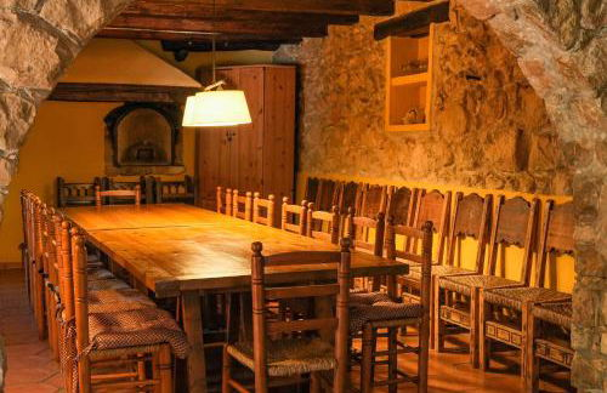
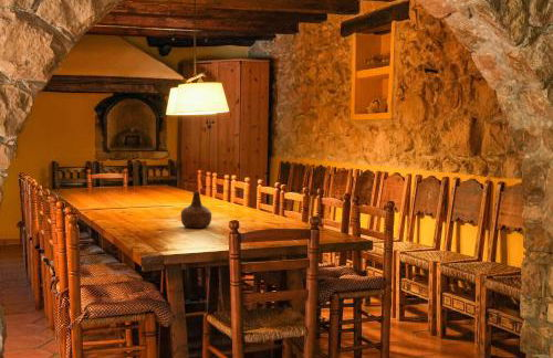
+ bottle (196, 209)
